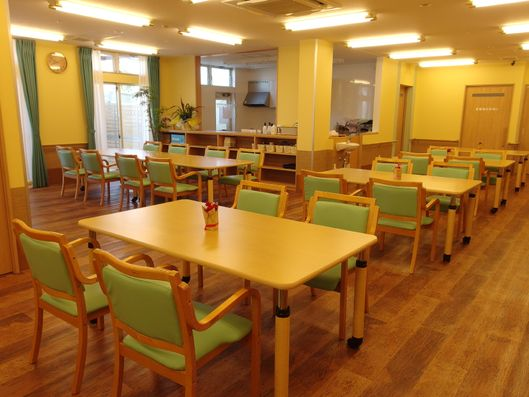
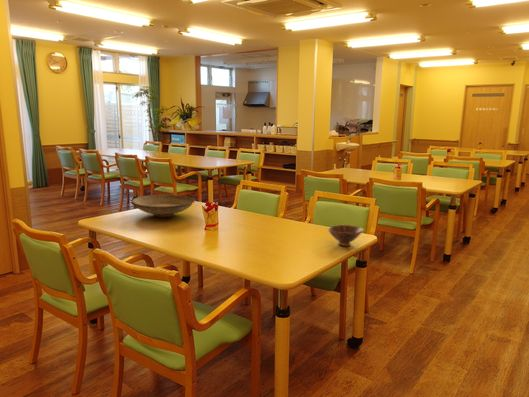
+ bowl (344, 236)
+ decorative bowl (164, 207)
